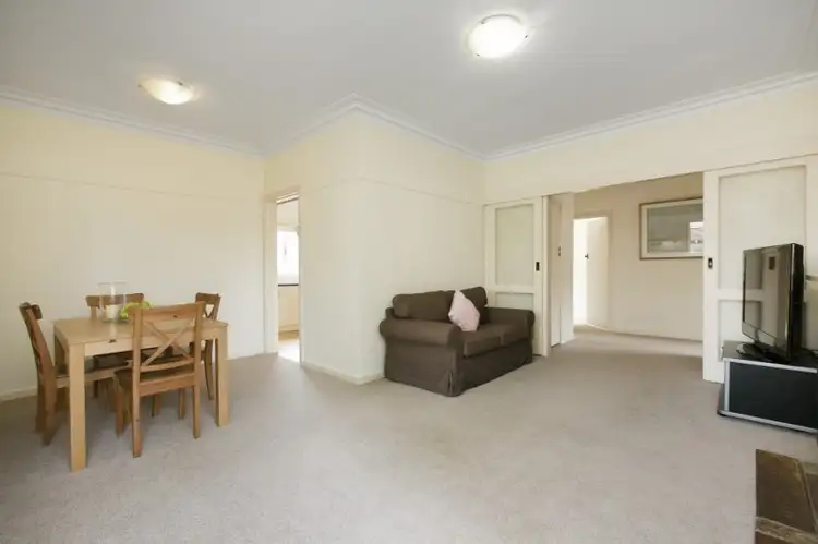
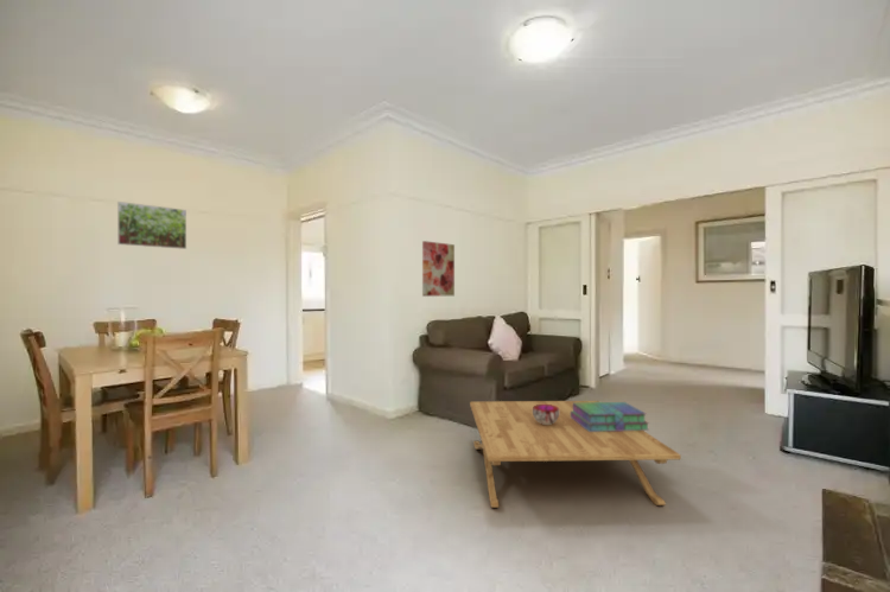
+ stack of books (608, 414)
+ decorative bowl (546, 415)
+ wall art (438, 269)
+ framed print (153, 225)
+ coffee table (554, 446)
